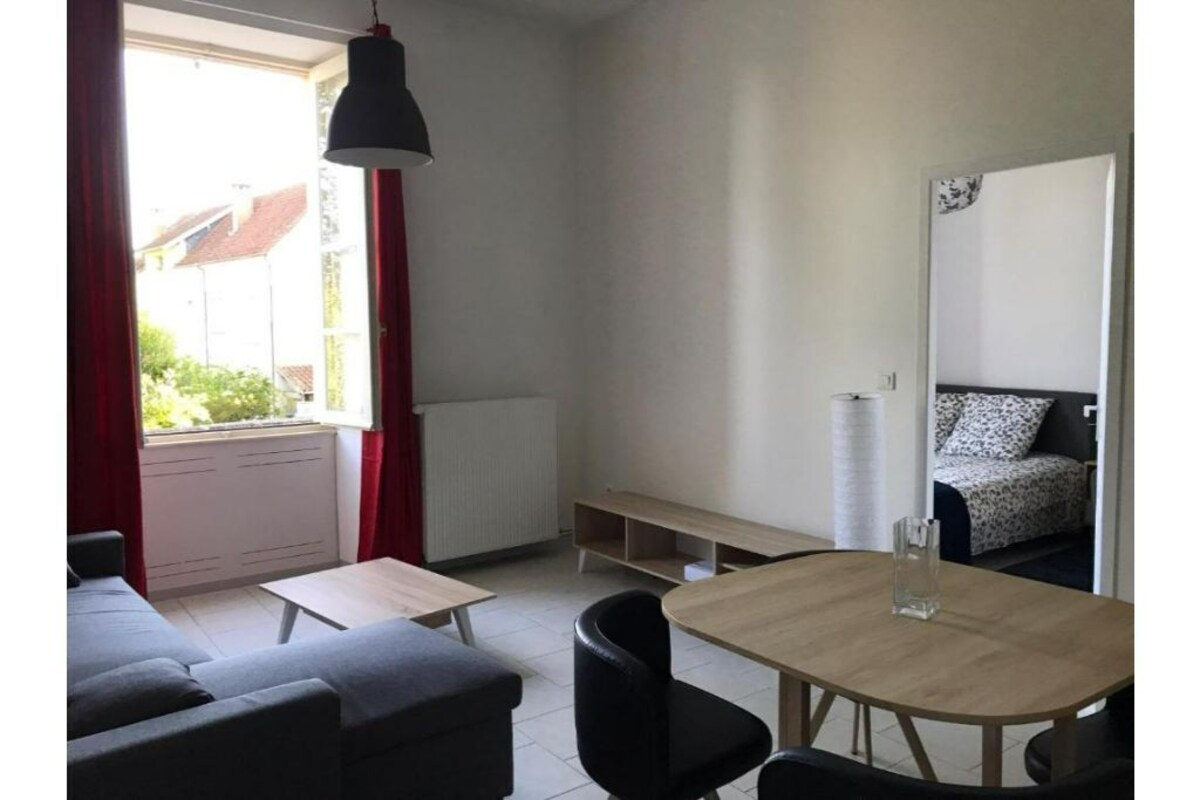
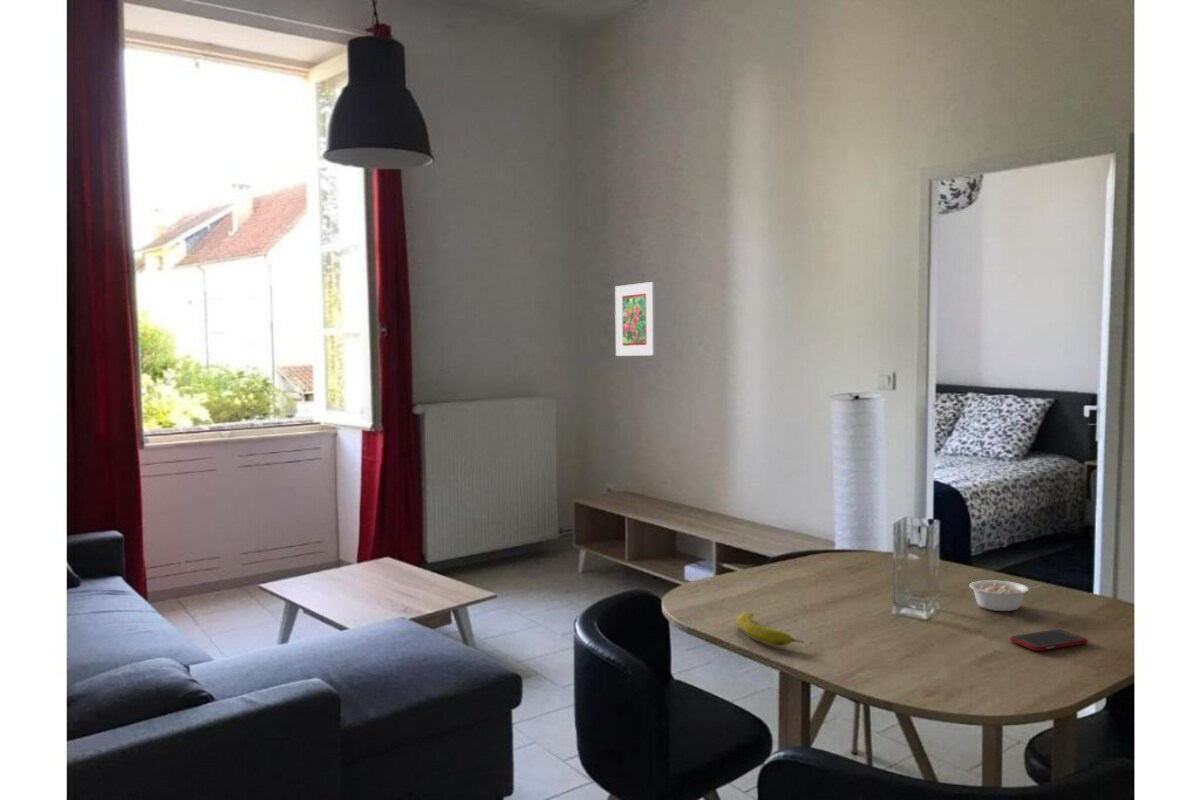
+ cell phone (1048, 640)
+ fruit (763, 626)
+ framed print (634, 320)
+ legume (1000, 594)
